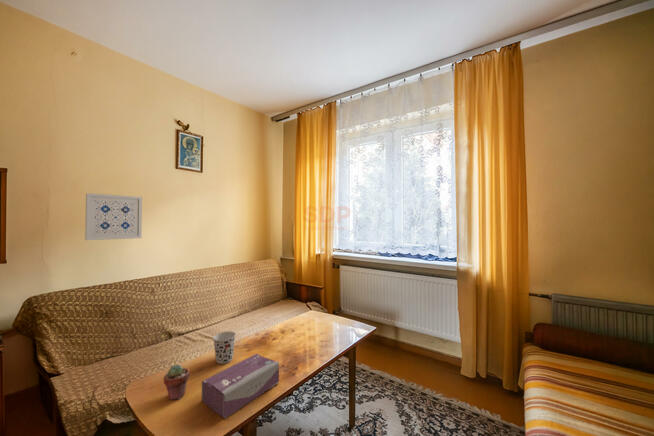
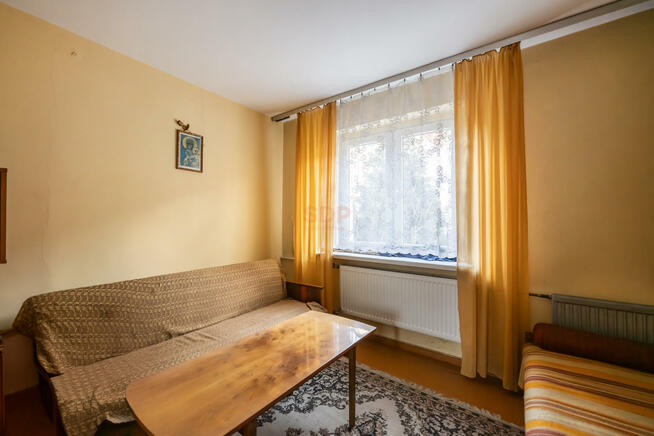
- potted succulent (176, 379)
- cup (224, 347)
- tissue box (242, 380)
- wall art (115, 217)
